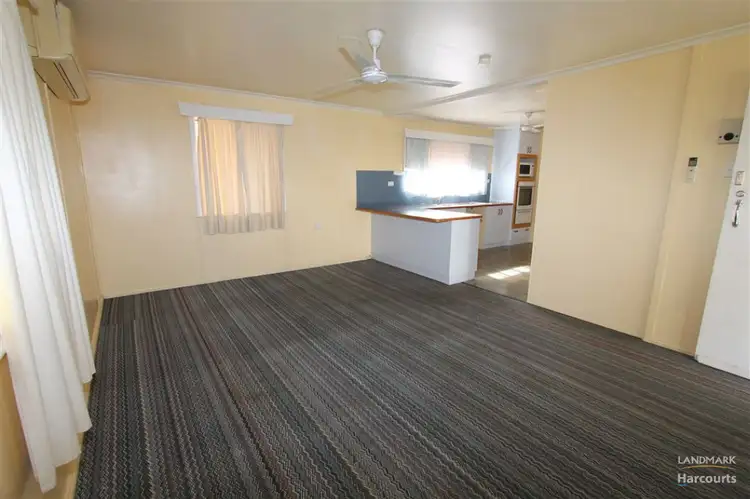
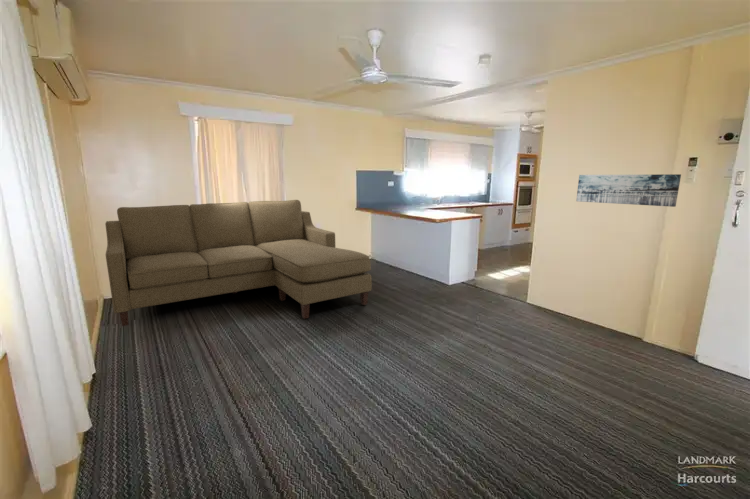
+ wall art (623, 189)
+ sofa (239, 254)
